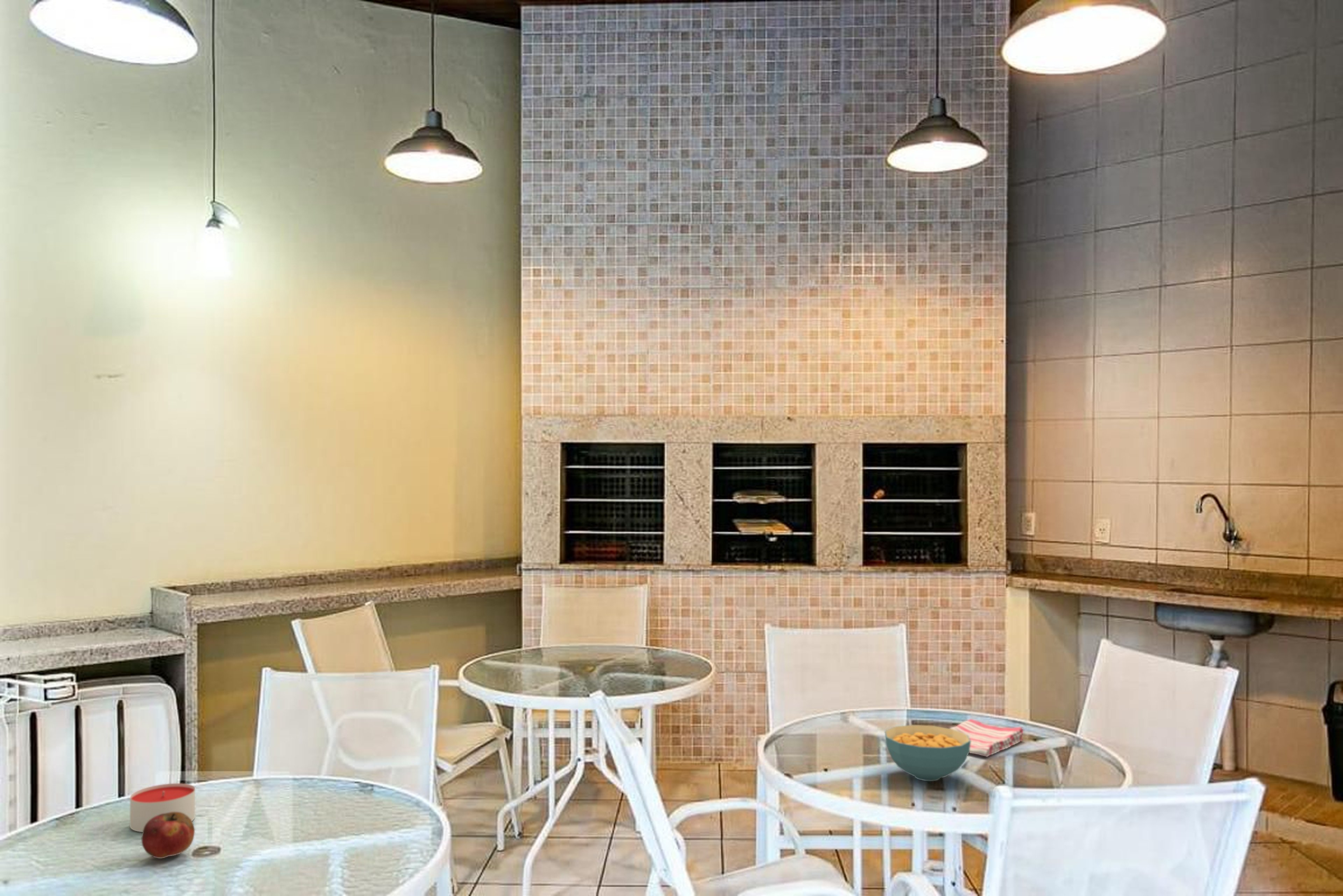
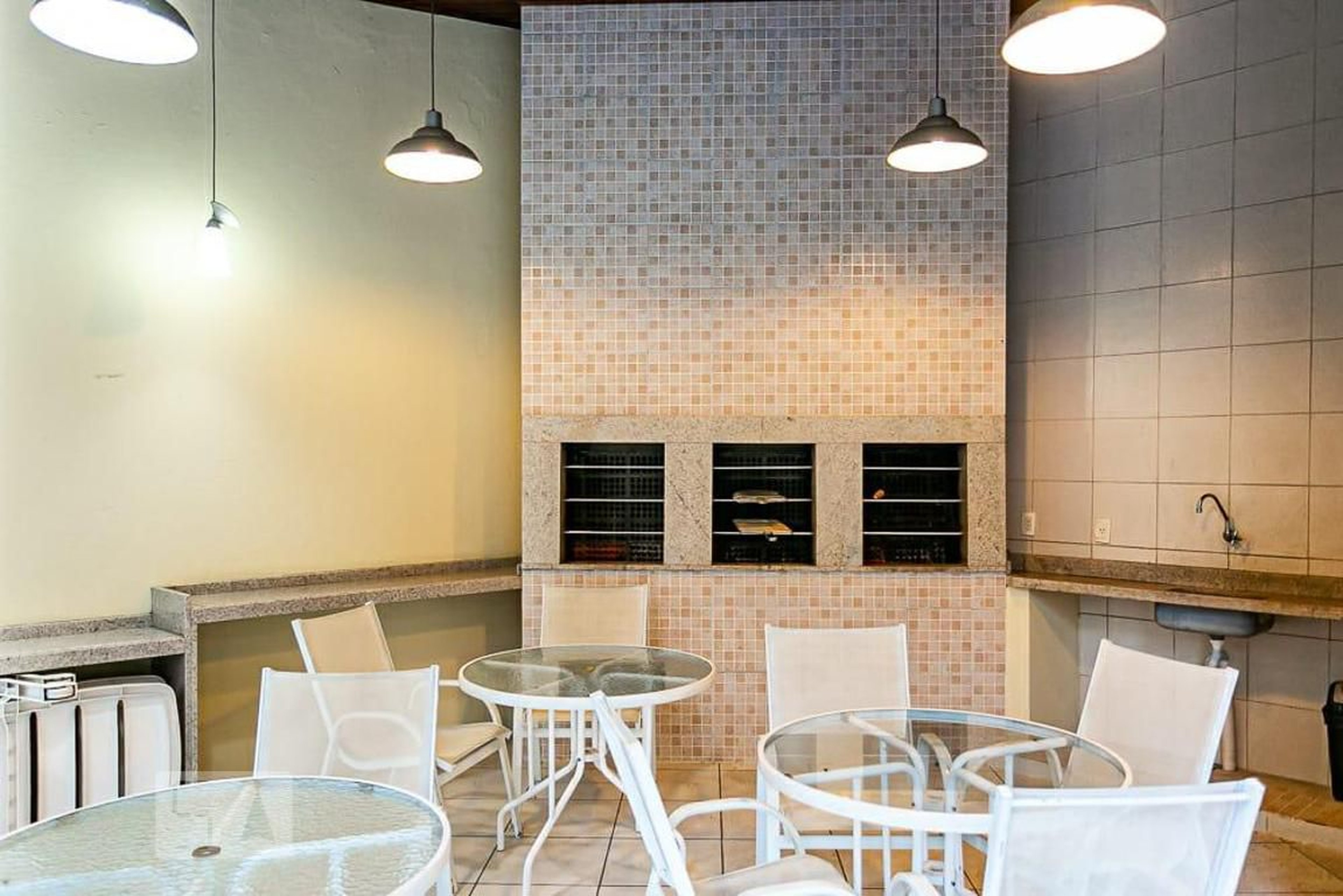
- fruit (168, 834)
- cereal bowl (927, 756)
- candle (163, 806)
- dish towel (976, 736)
